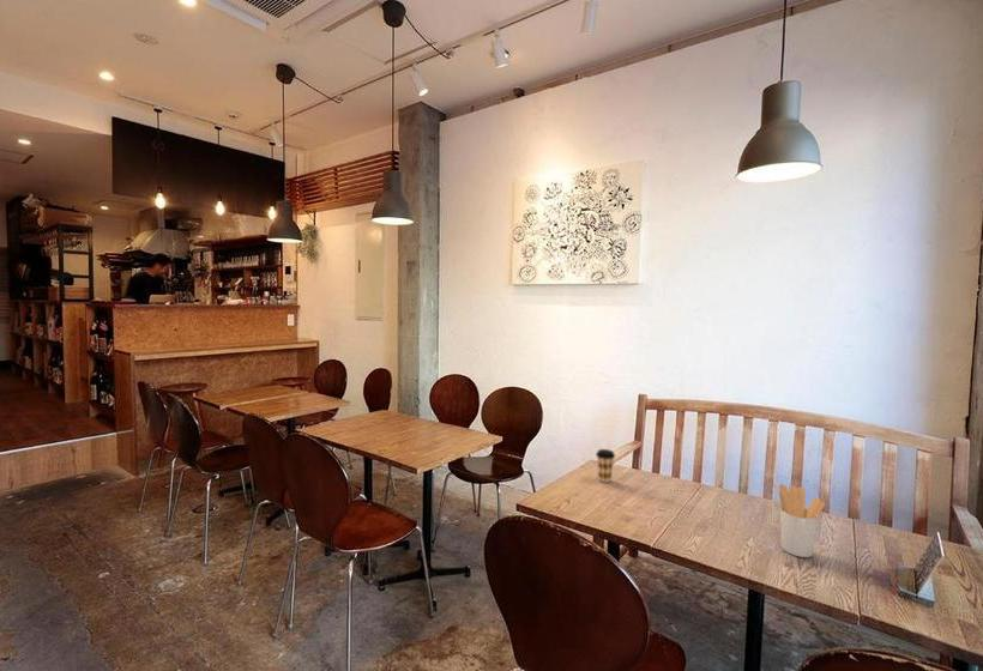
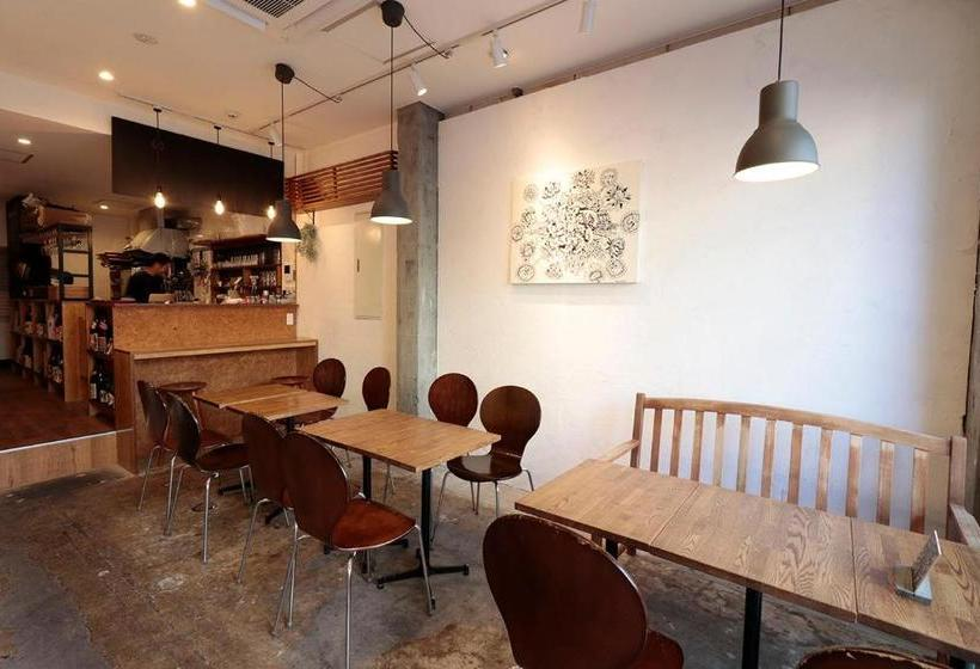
- utensil holder (795, 518)
- coffee cup (604, 465)
